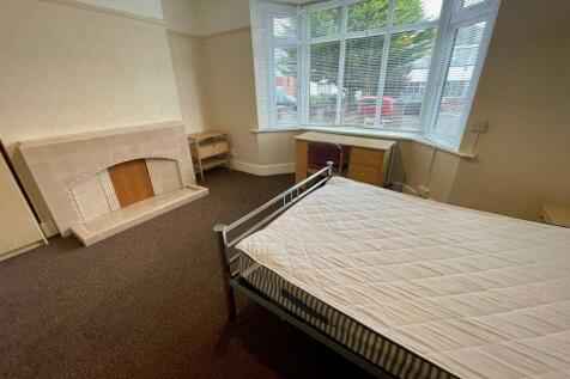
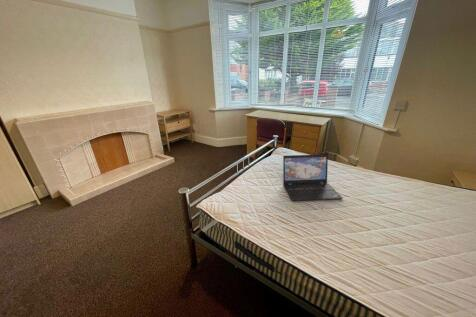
+ laptop (311, 176)
